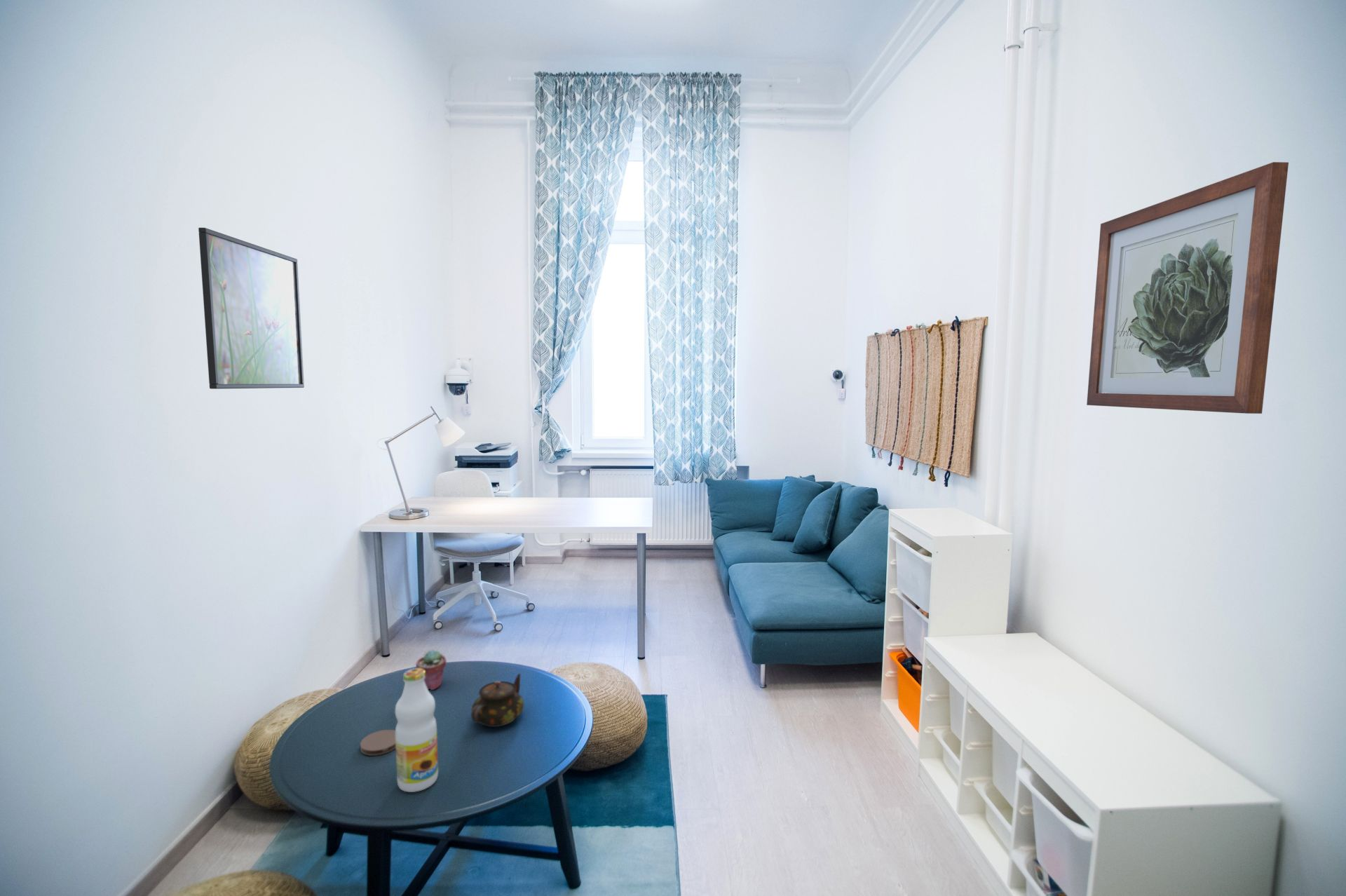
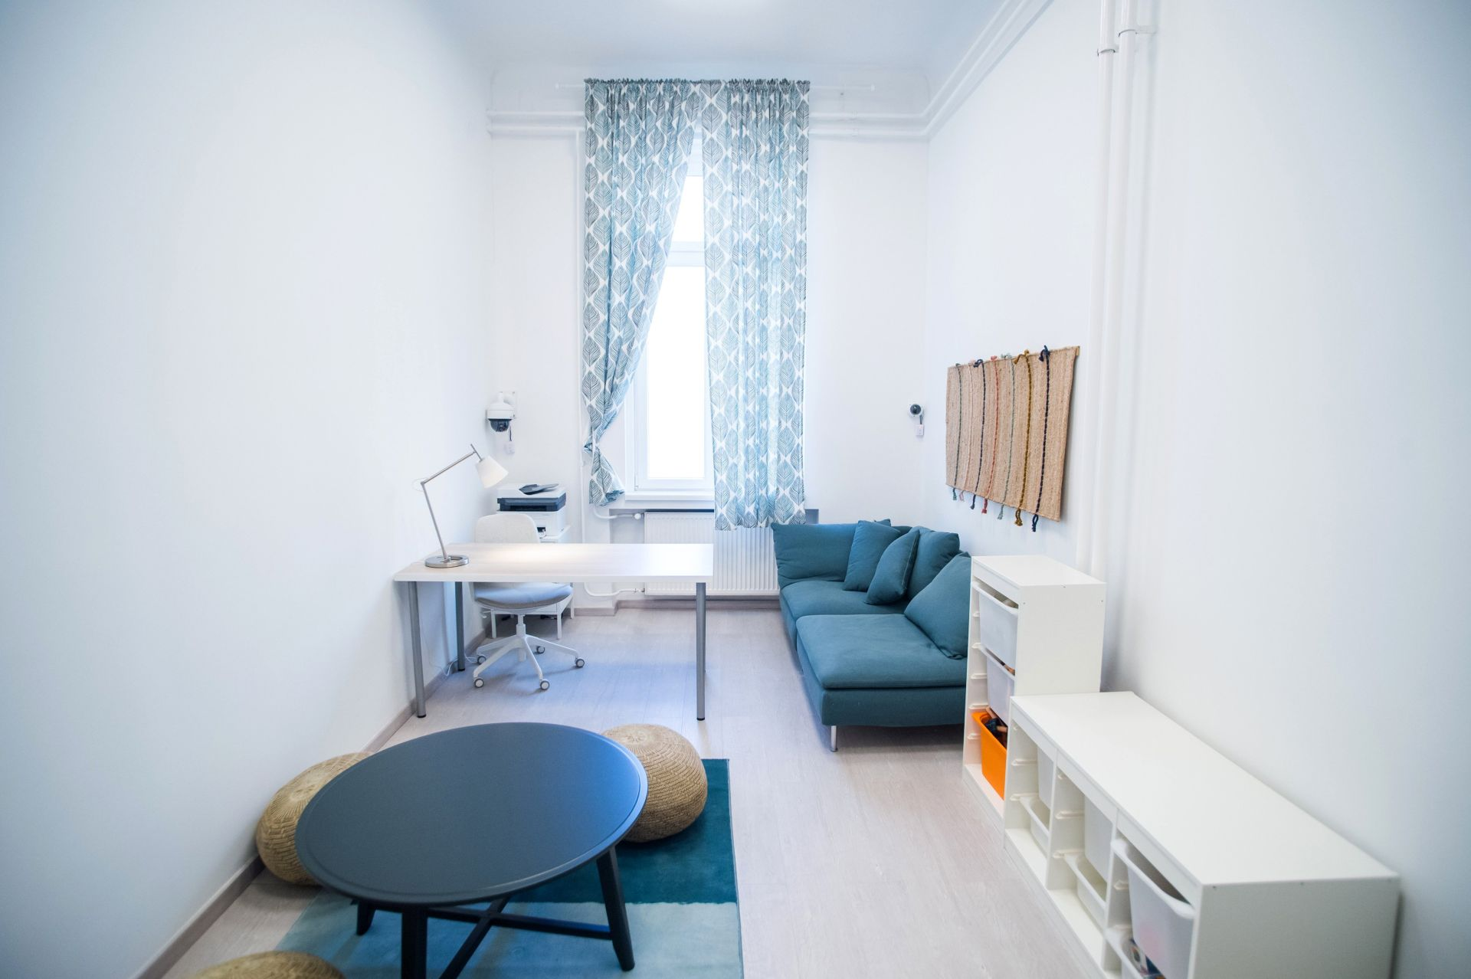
- teapot (498, 699)
- wall art (1169, 305)
- beverage bottle (416, 727)
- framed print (257, 317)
- coaster (381, 742)
- potted succulent (431, 667)
